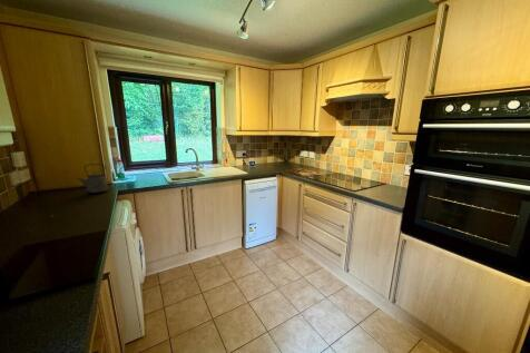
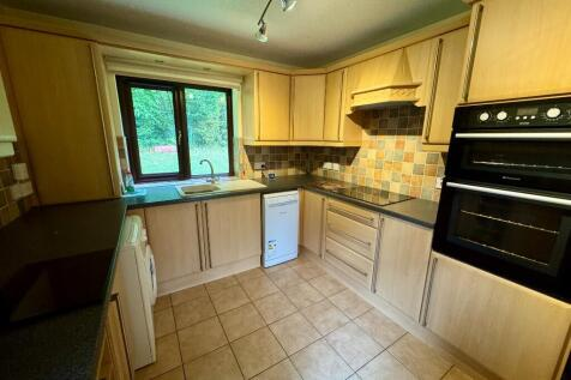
- kettle (91, 178)
